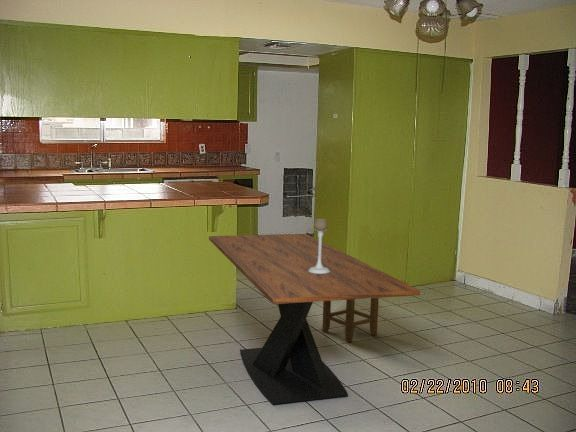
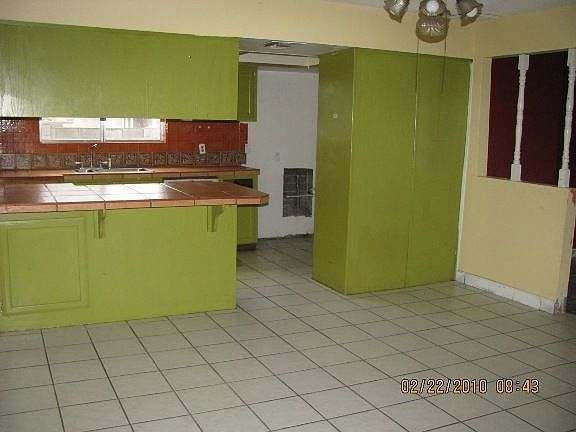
- stool (350, 304)
- candle holder (319, 245)
- dining table (291, 315)
